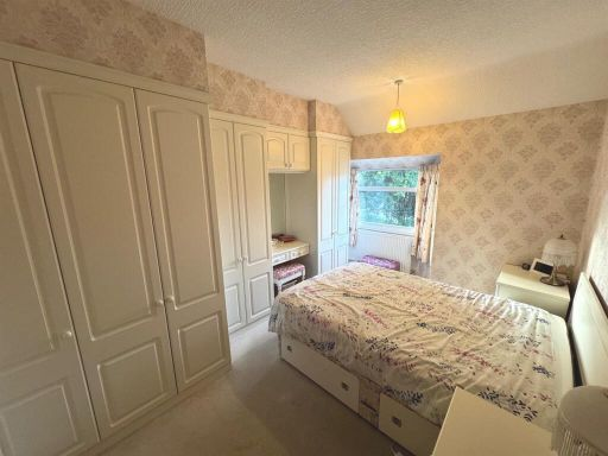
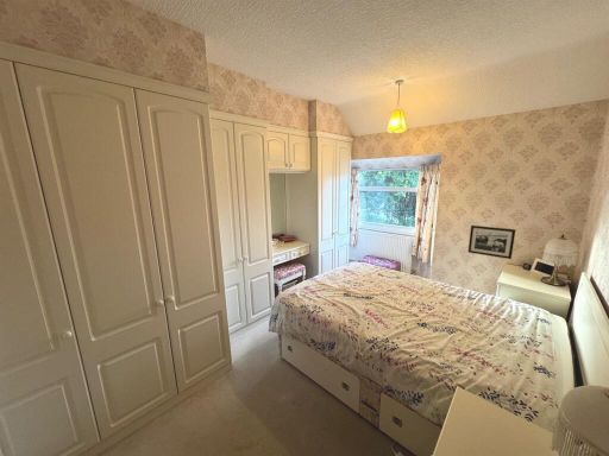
+ picture frame (490, 241)
